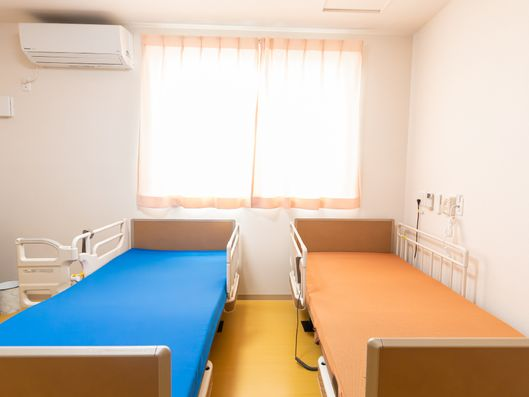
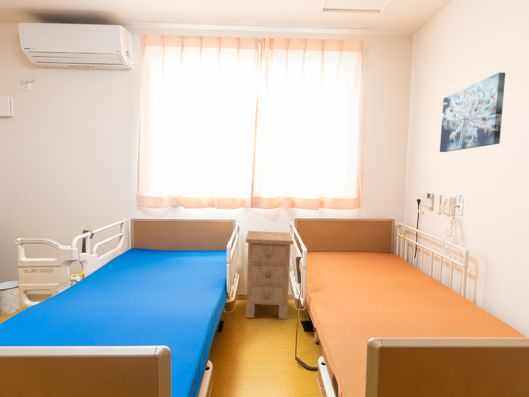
+ nightstand (267, 273)
+ wall art (467, 118)
